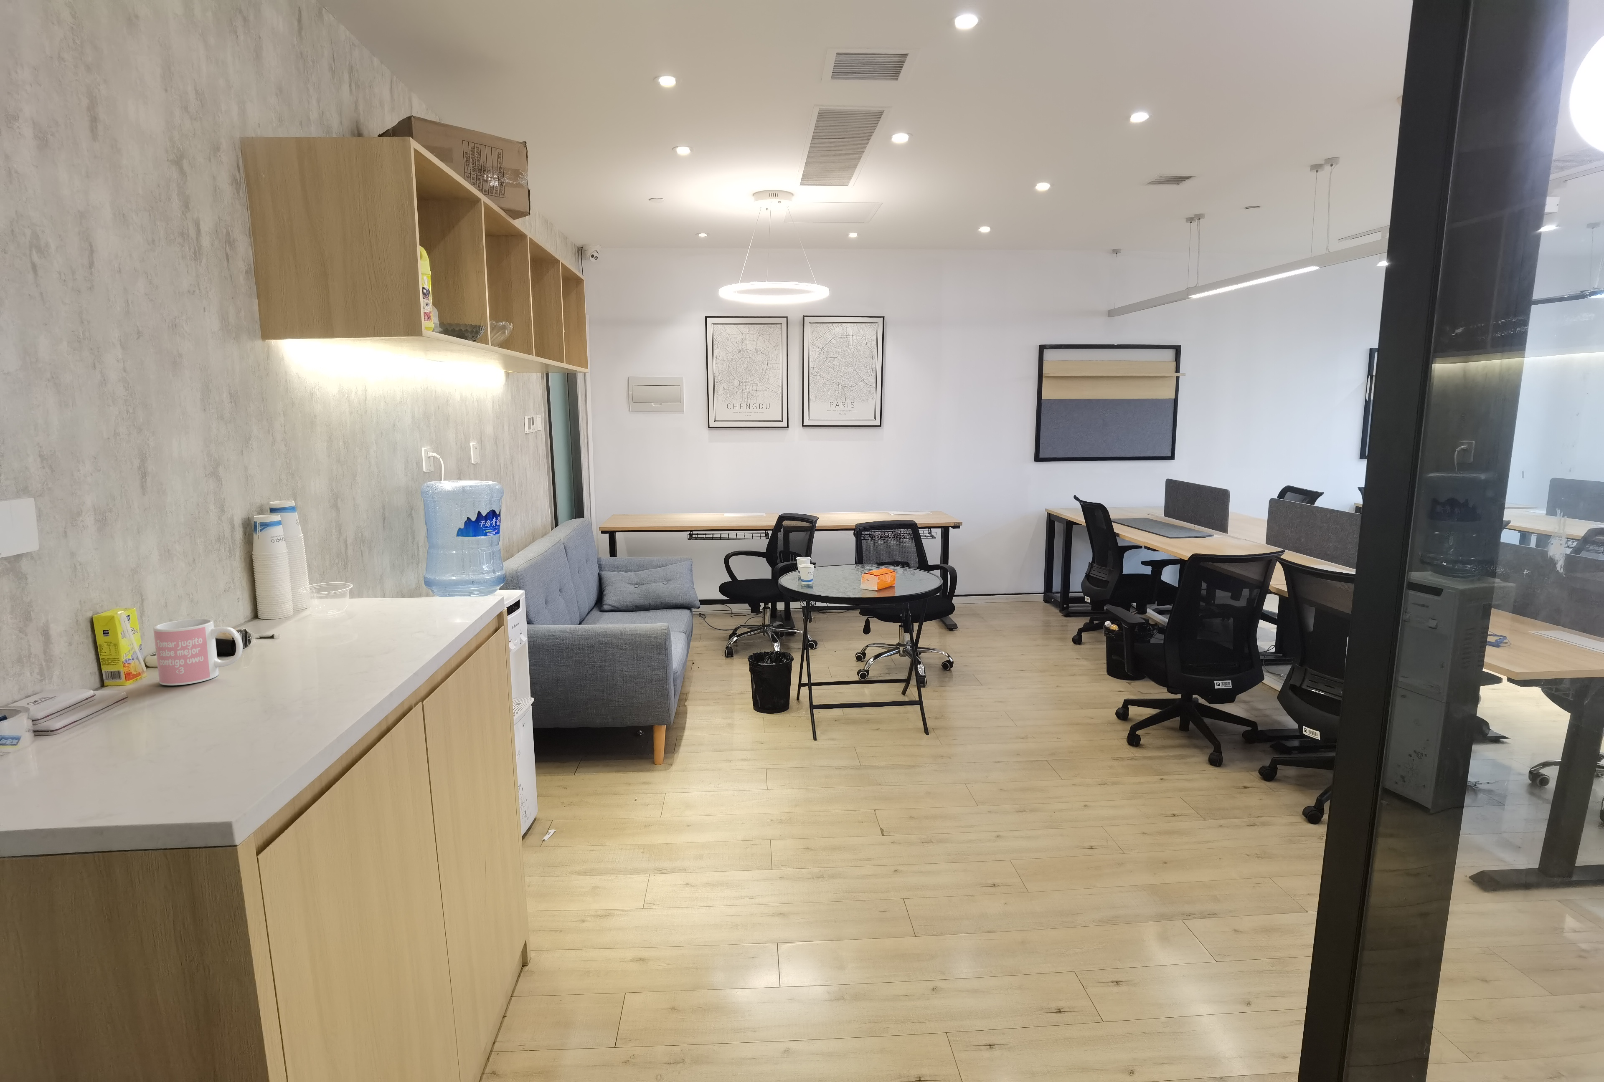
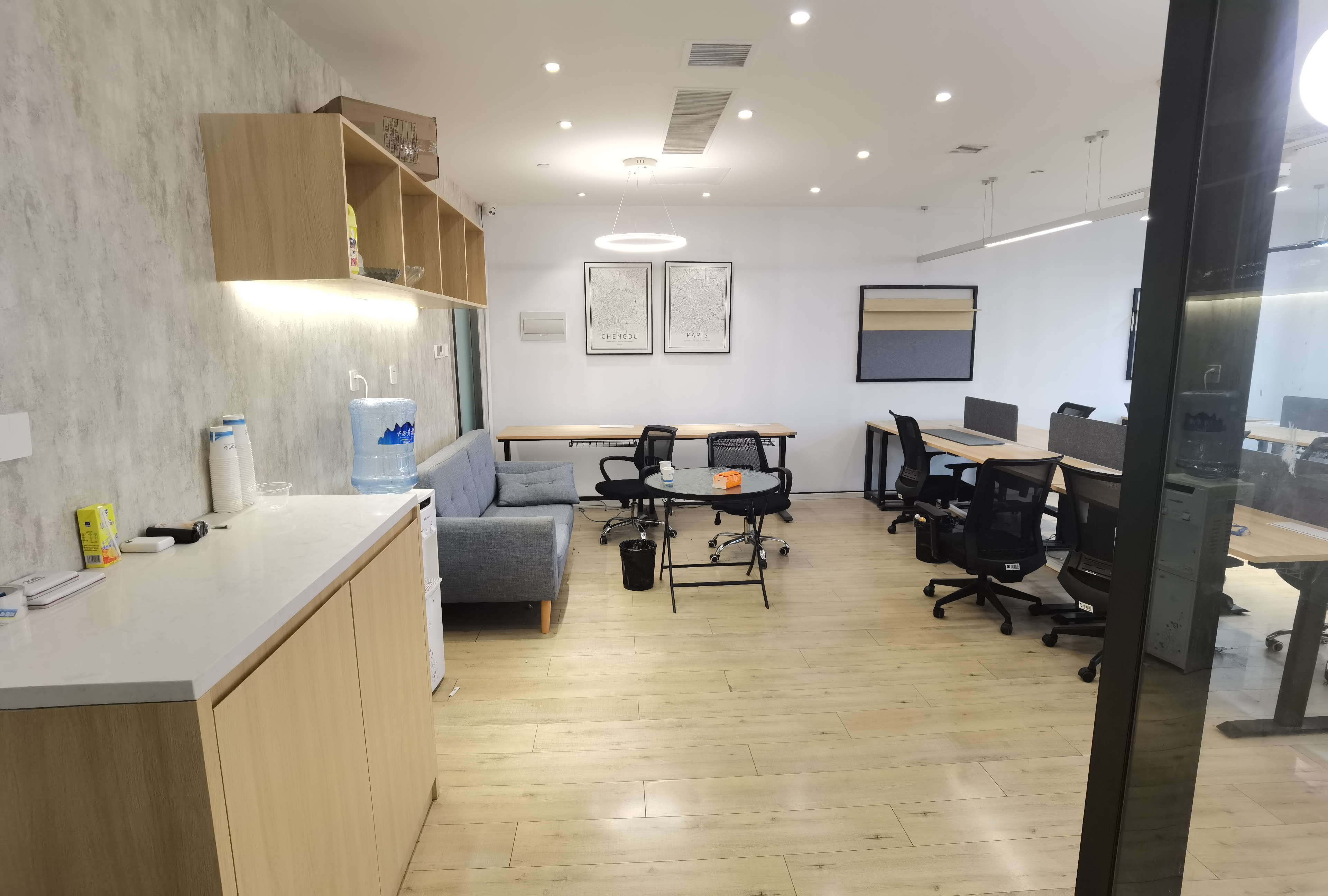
- mug (197, 650)
